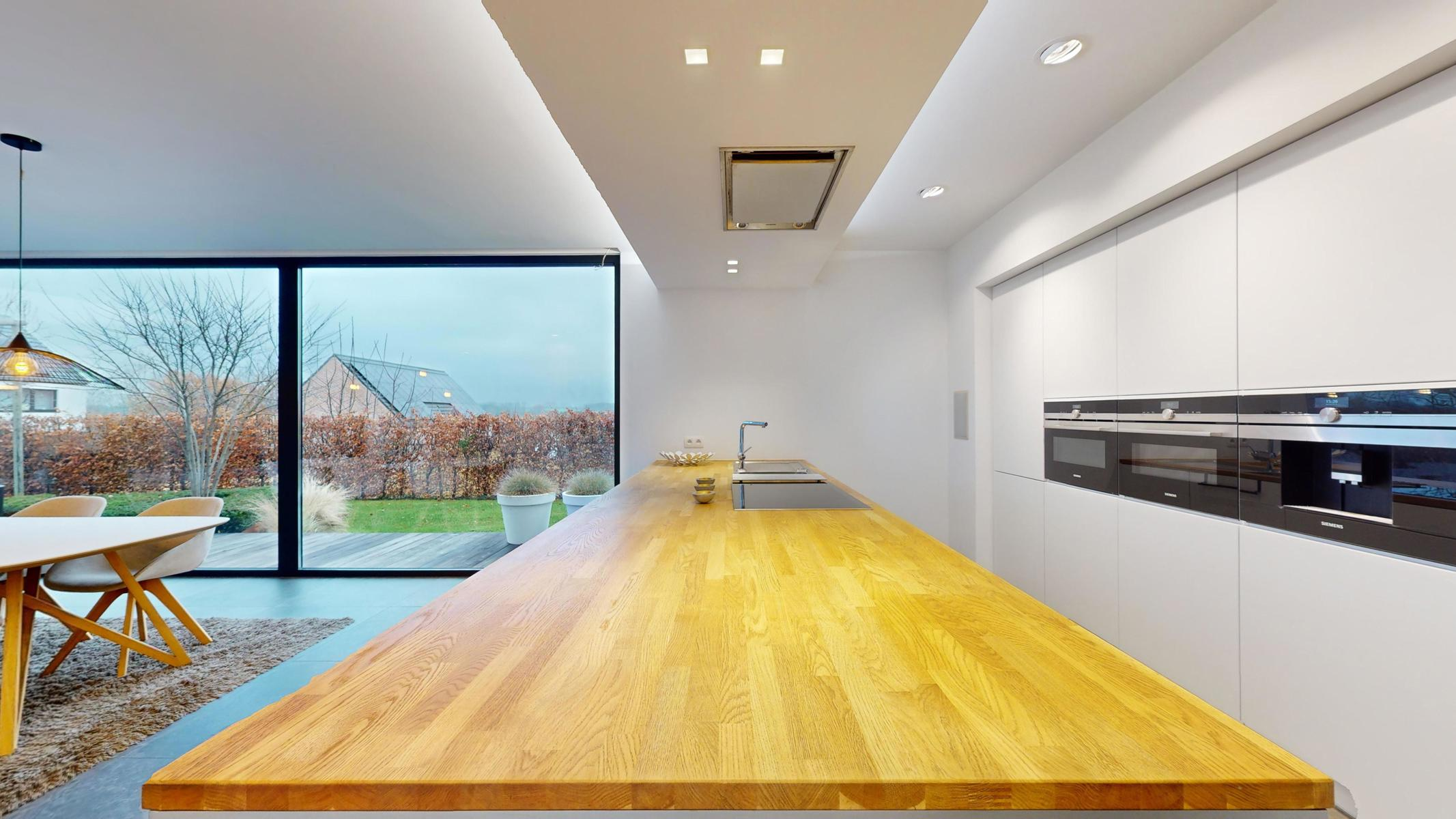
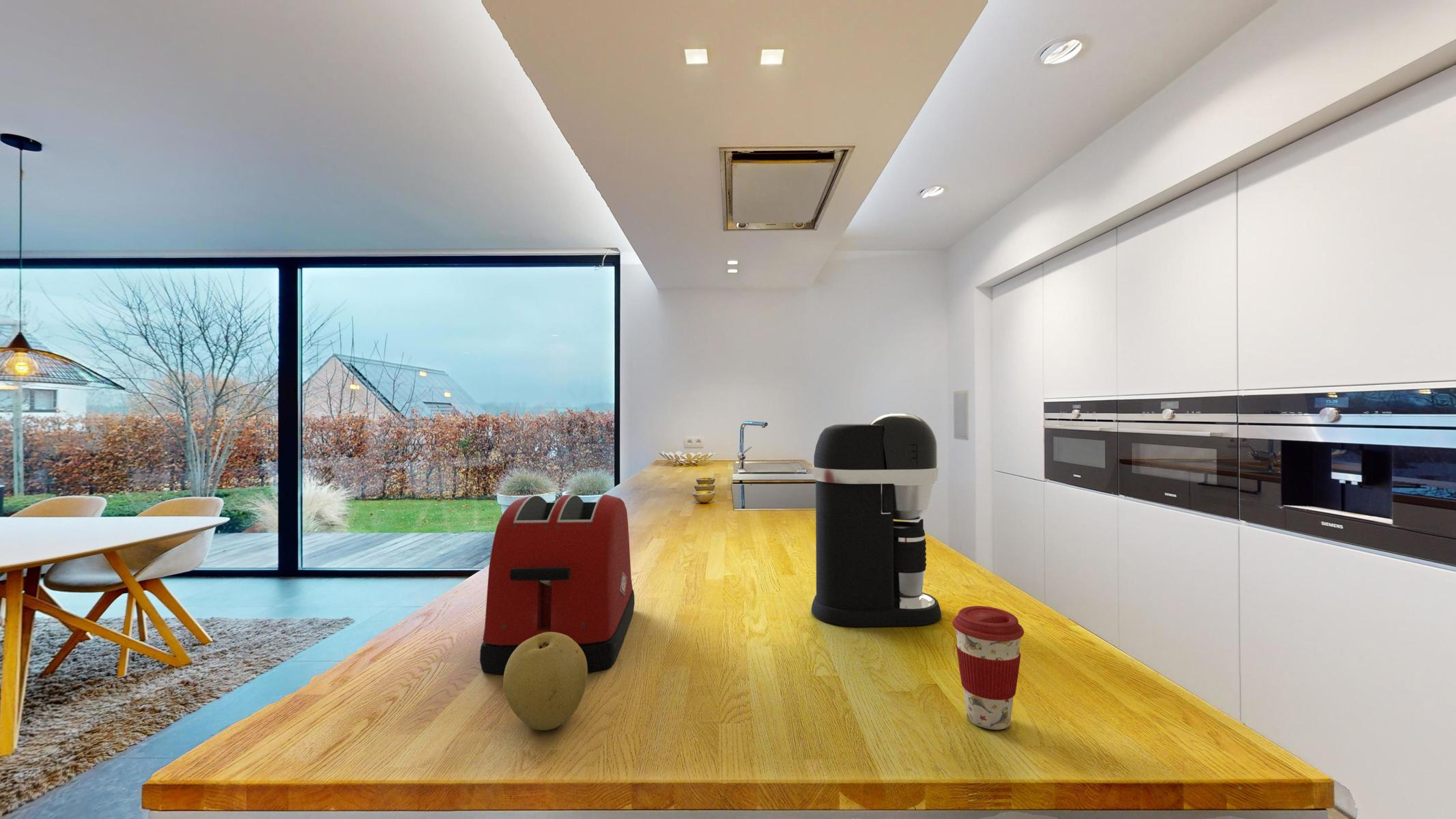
+ coffee maker (874, 513)
+ coffee cup (987, 667)
+ fruit (545, 680)
+ toaster (566, 566)
